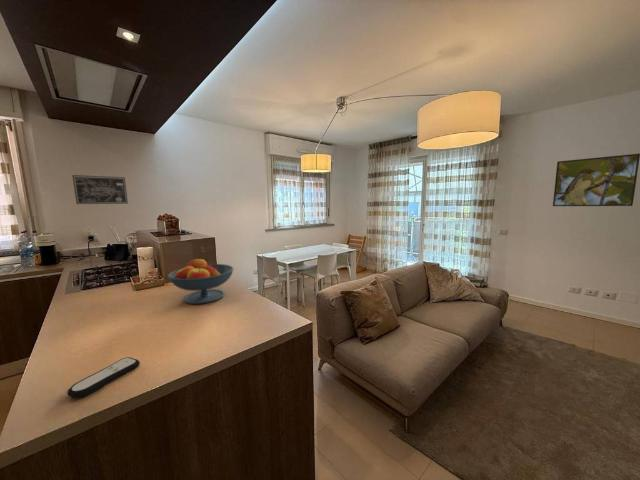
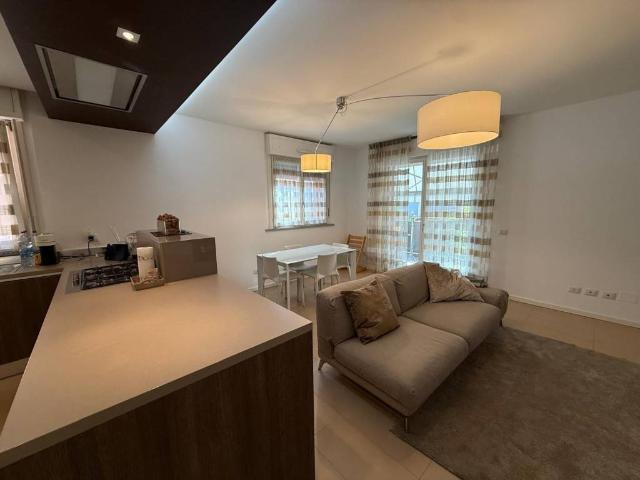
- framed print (592, 182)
- fruit bowl (203, 279)
- remote control (105, 375)
- wall art (101, 190)
